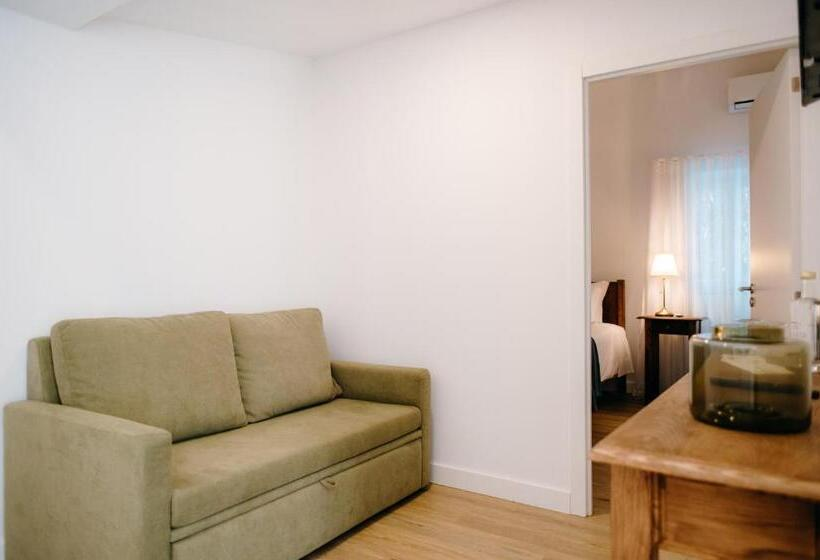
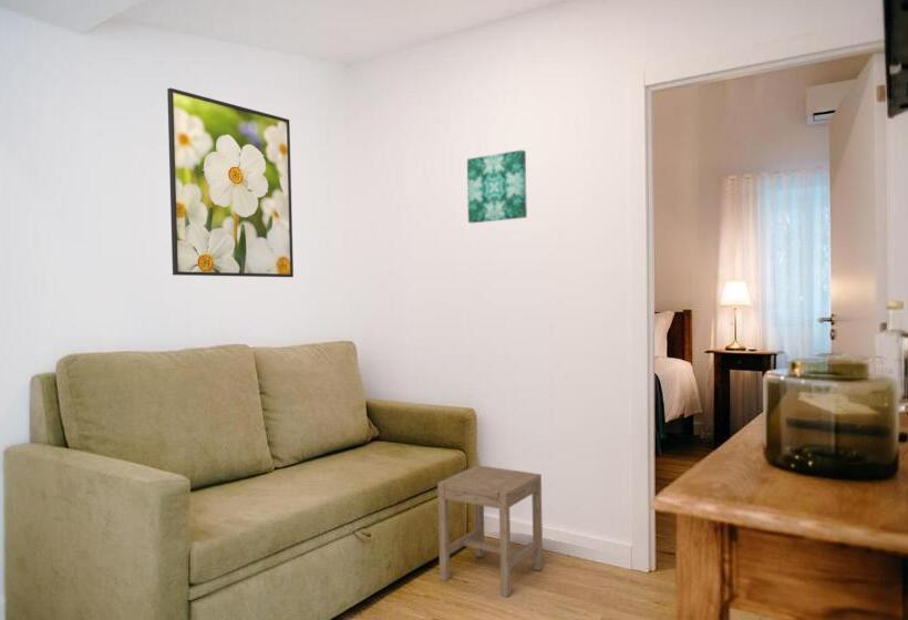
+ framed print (235, 190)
+ wall art (496, 187)
+ stool (483, 526)
